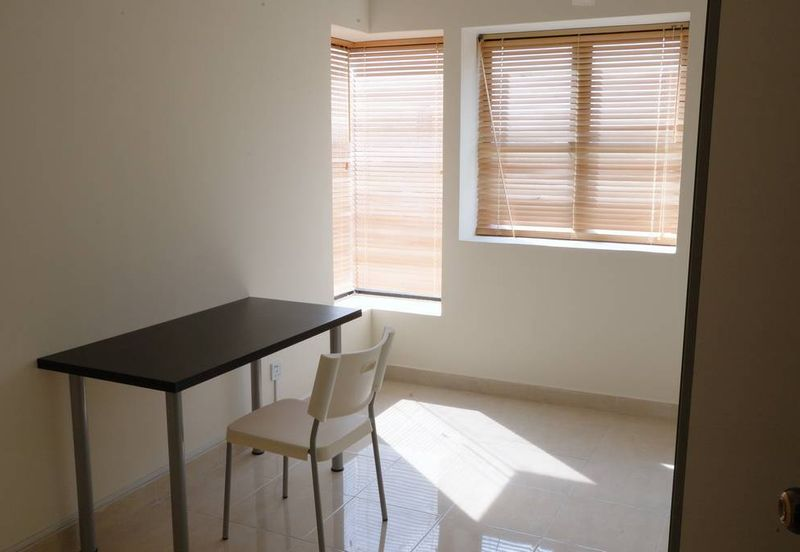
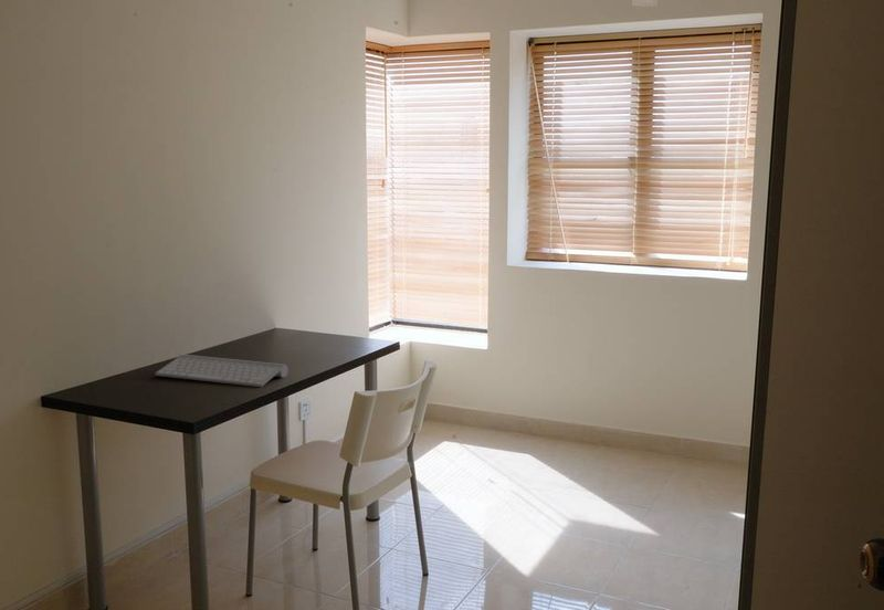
+ keyboard (221, 369)
